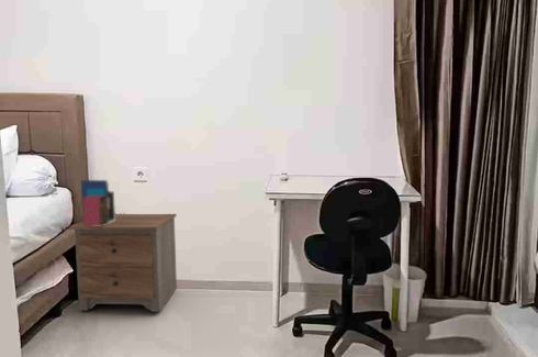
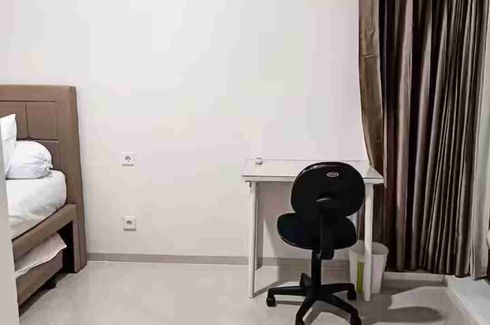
- nightstand (127, 260)
- book (94, 201)
